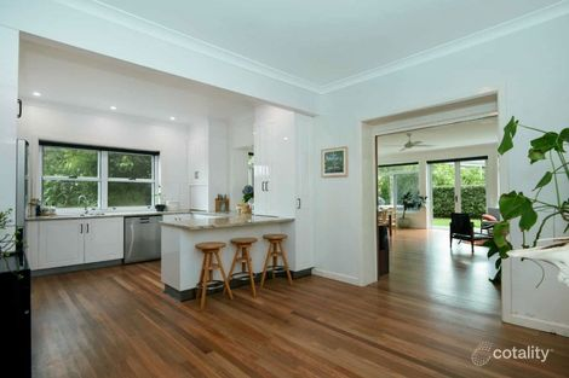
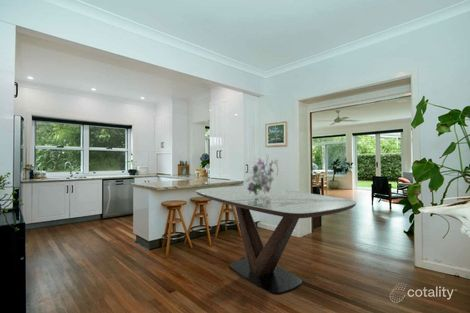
+ bouquet (264, 172)
+ dining table (259, 235)
